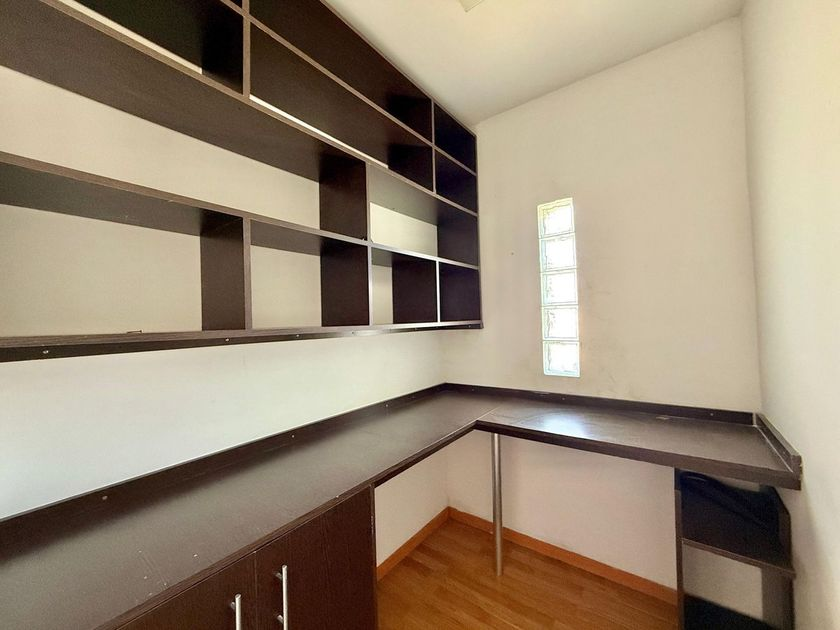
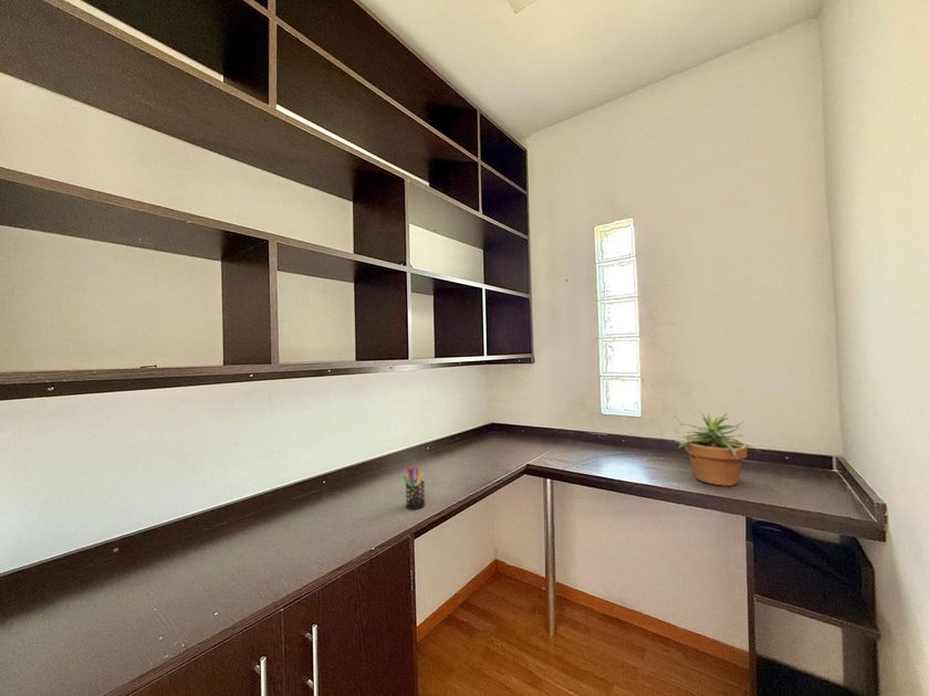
+ pen holder (413, 486)
+ potted plant (717, 445)
